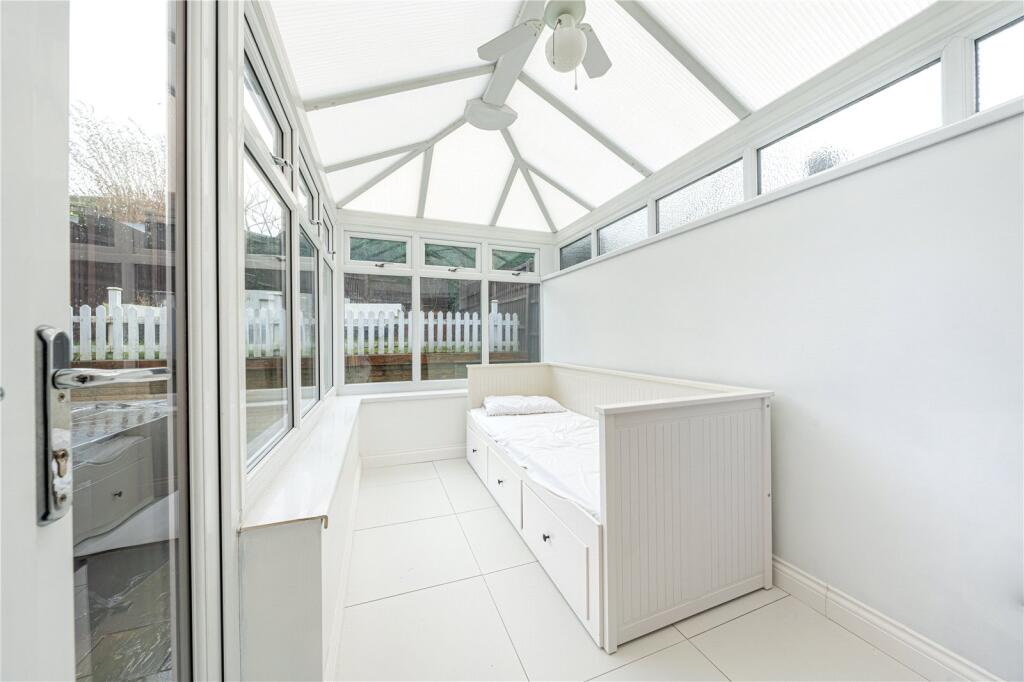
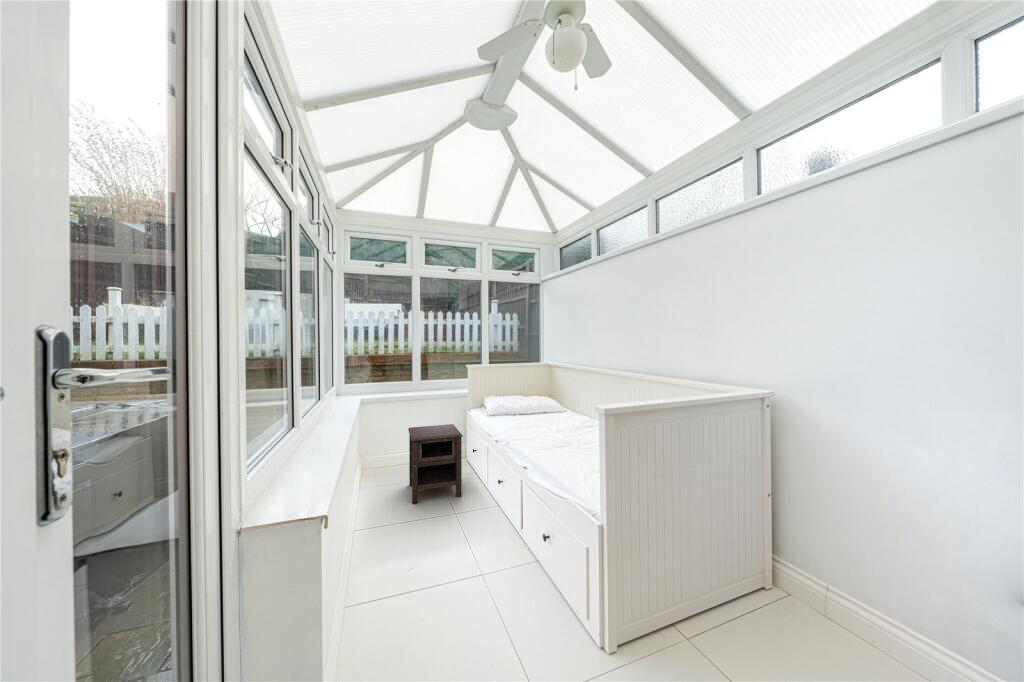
+ nightstand (434, 460)
